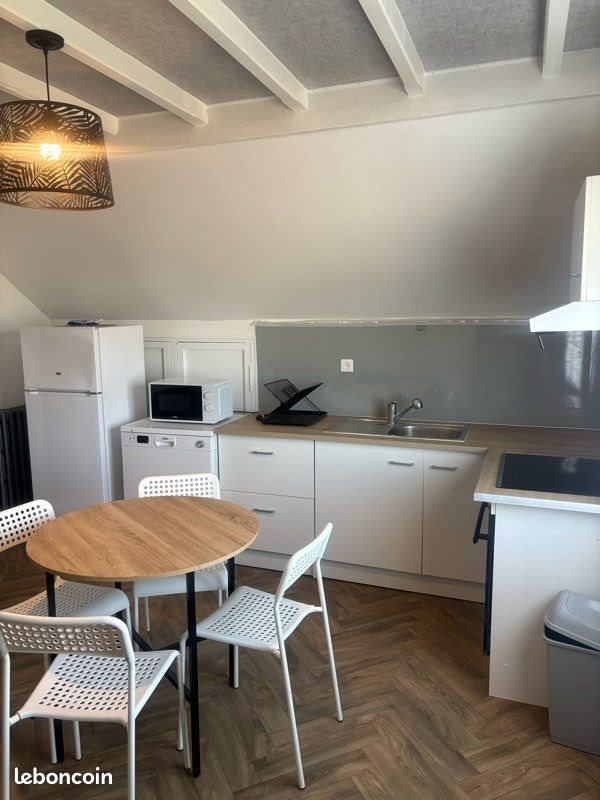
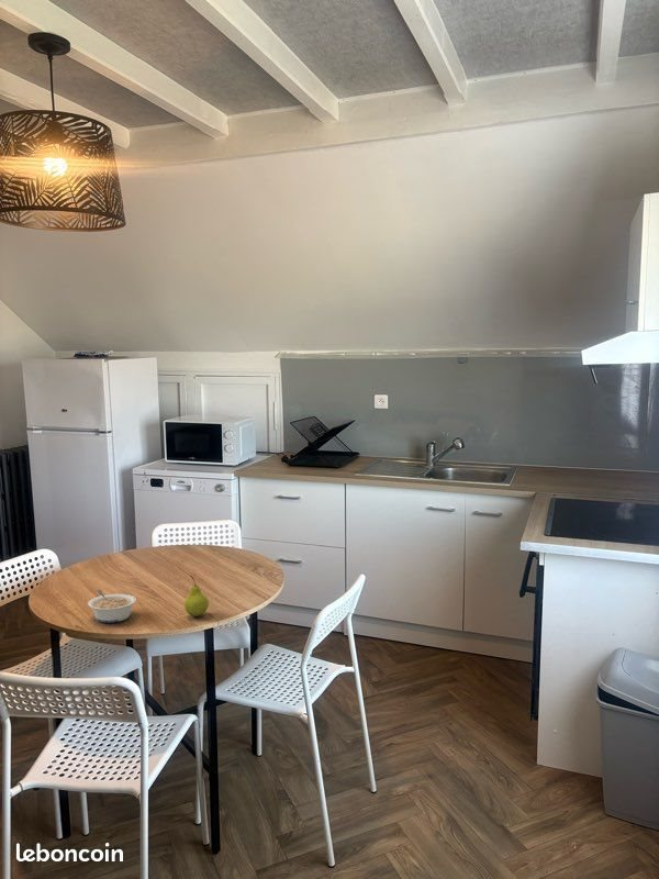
+ legume (110, 607)
+ fruit (196, 596)
